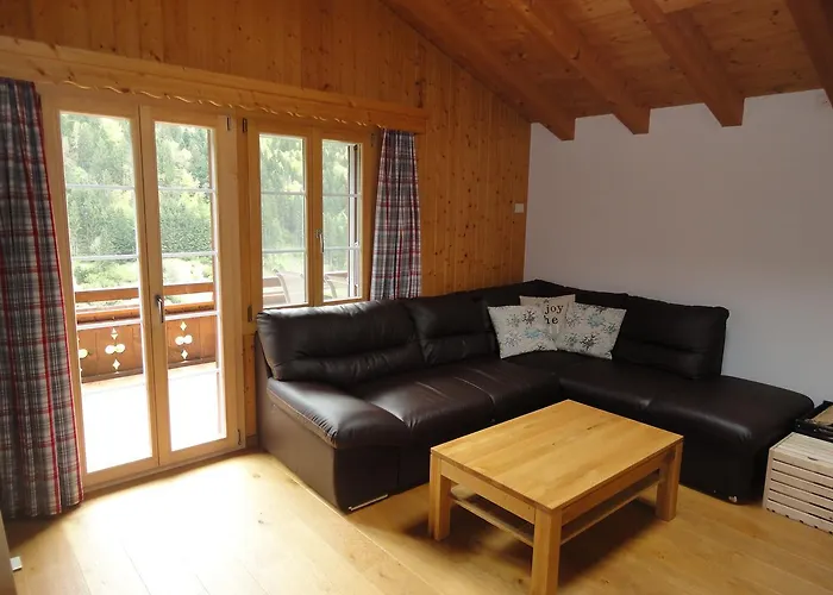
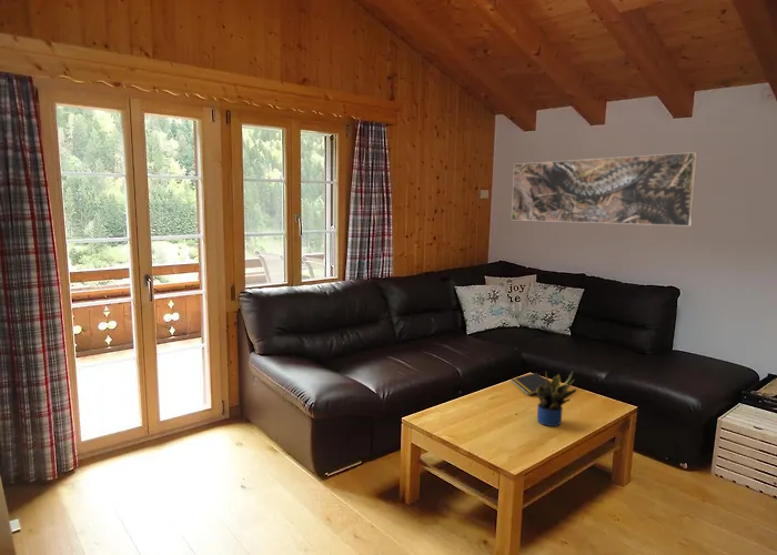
+ notepad (532, 383)
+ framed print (591, 191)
+ potted plant (558, 393)
